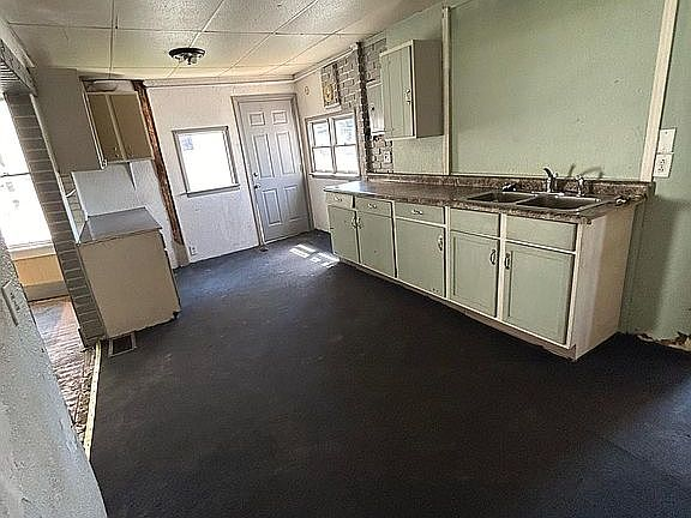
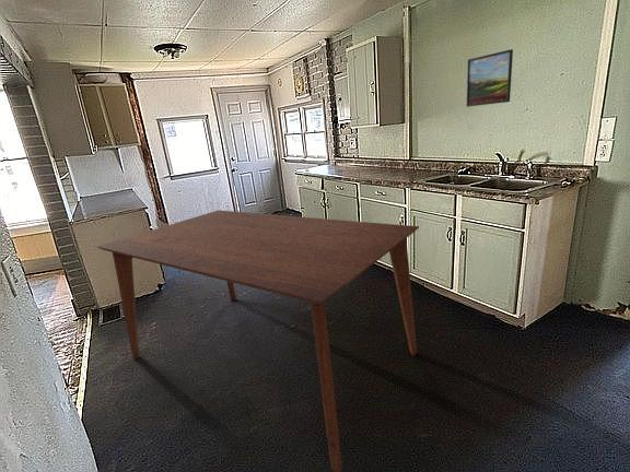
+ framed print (488, 80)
+ dining table (262, 290)
